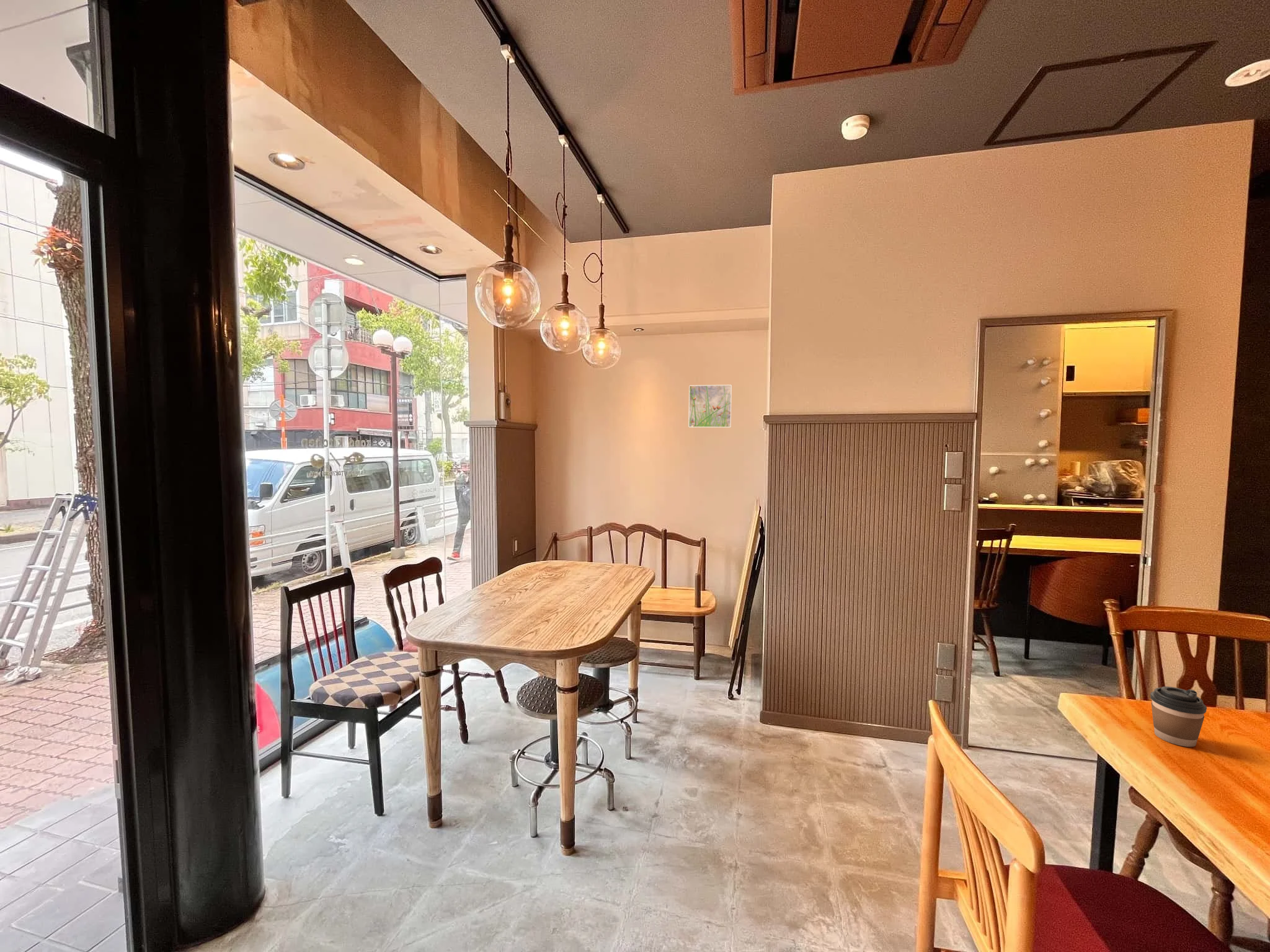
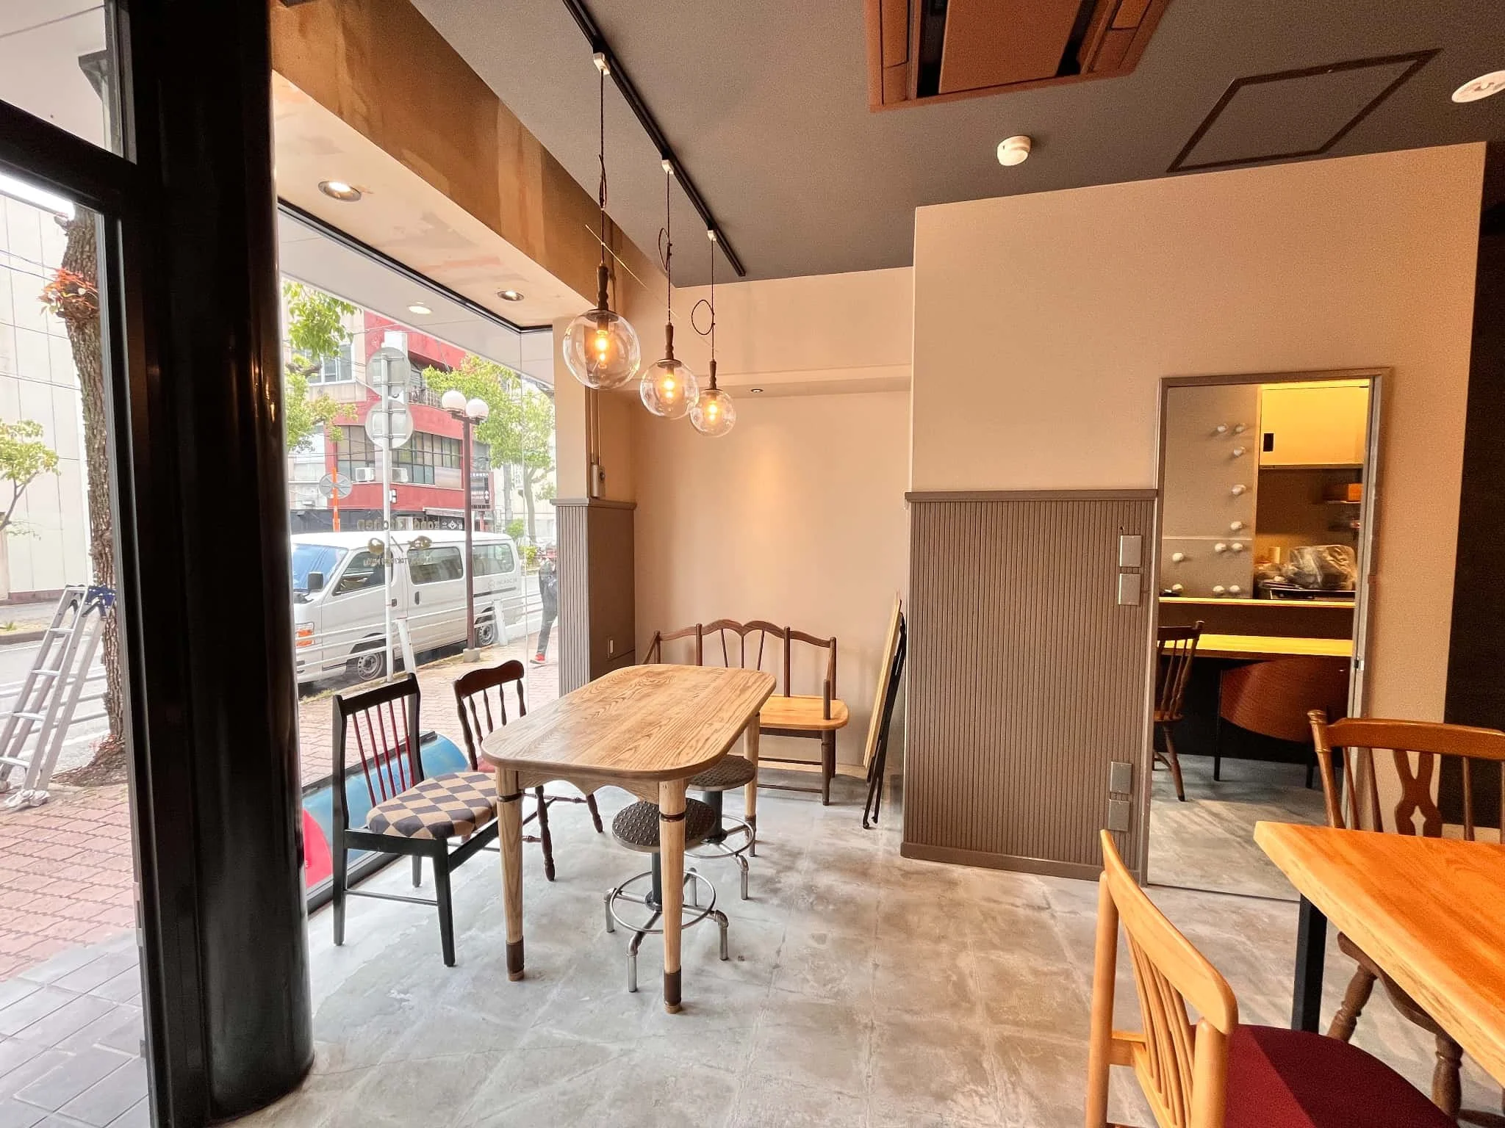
- coffee cup (1176, 713)
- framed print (710, 406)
